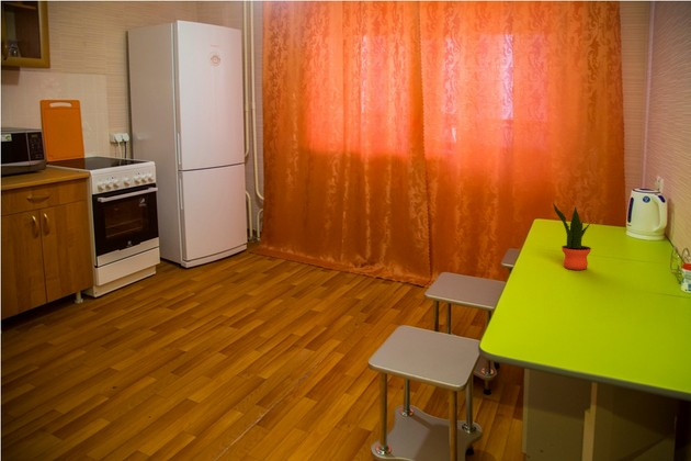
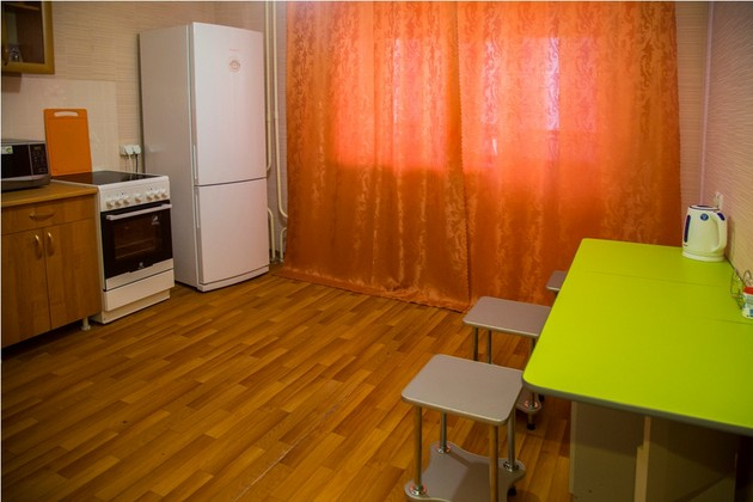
- potted plant (570, 235)
